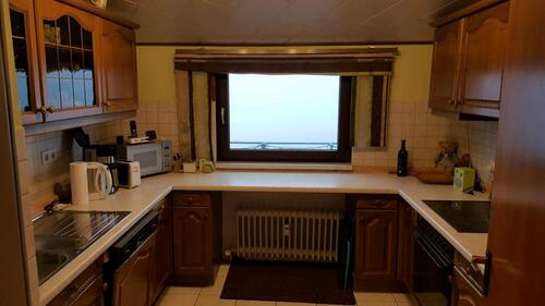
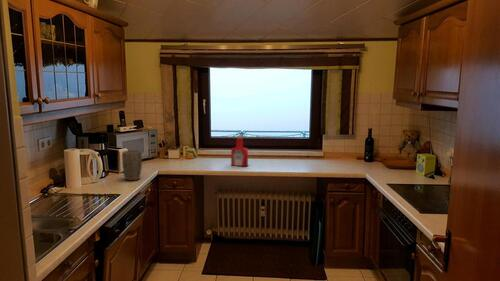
+ soap bottle (239, 150)
+ plant pot (132, 165)
